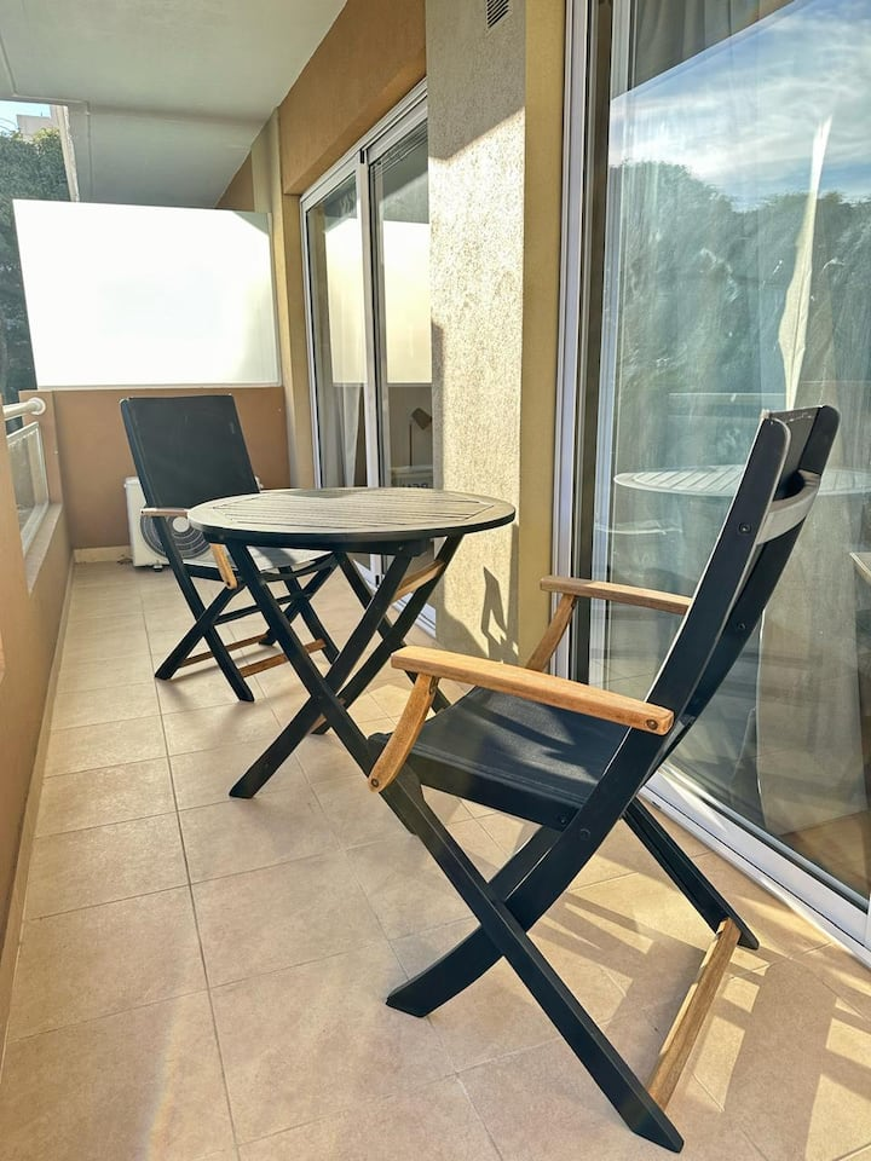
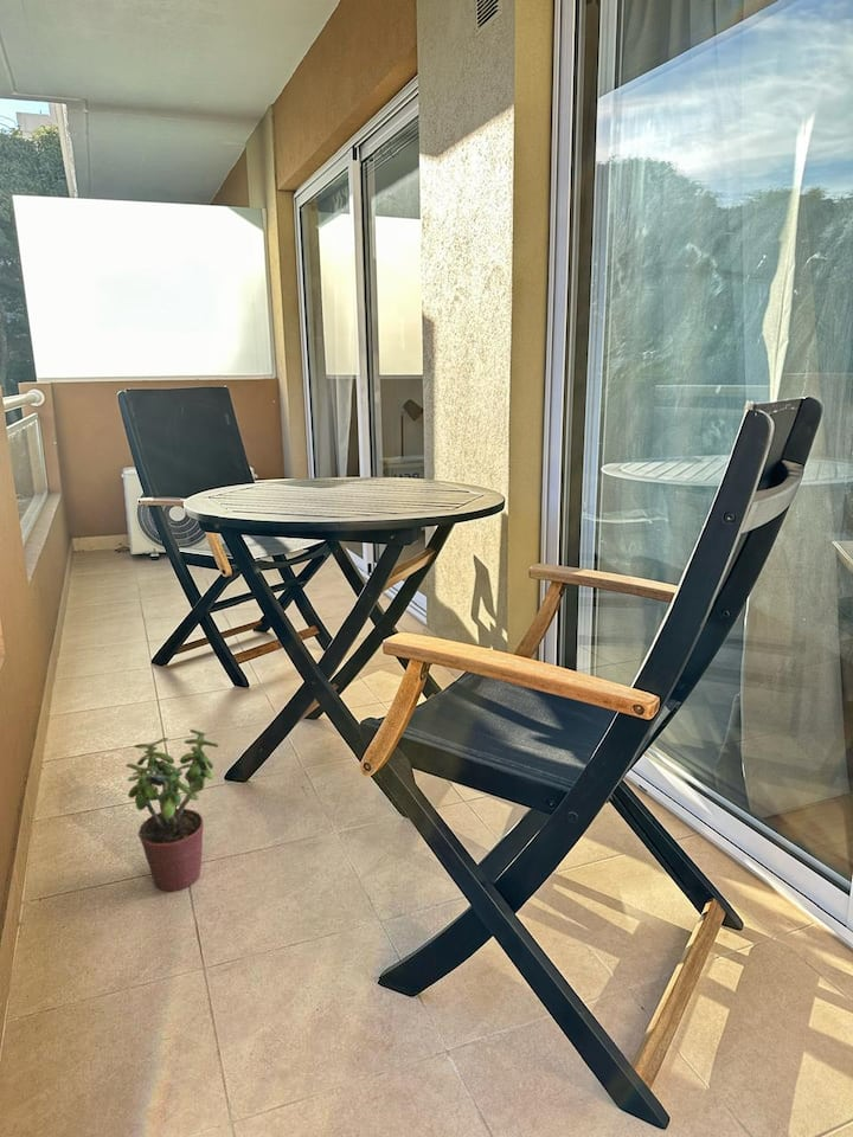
+ potted plant (174, 814)
